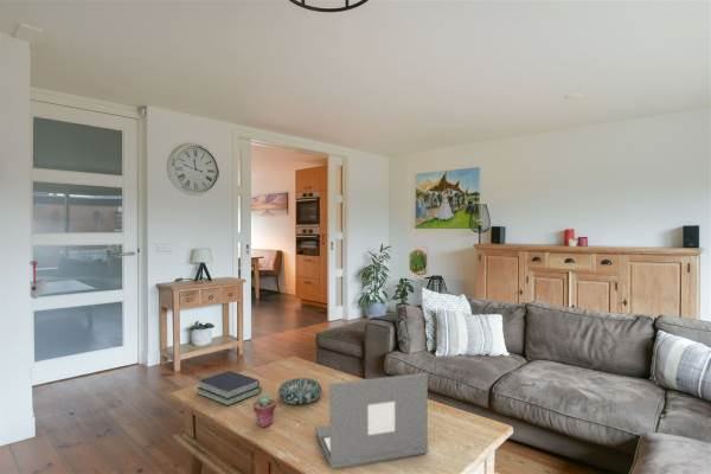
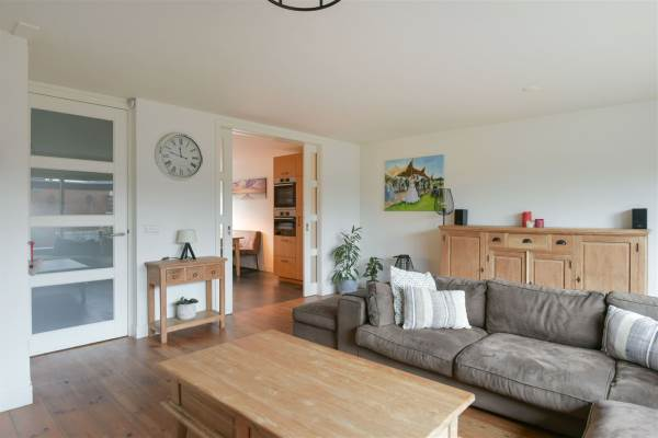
- decorative bowl (300, 390)
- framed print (418, 261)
- potted succulent (264, 409)
- laptop (369, 405)
- book (229, 386)
